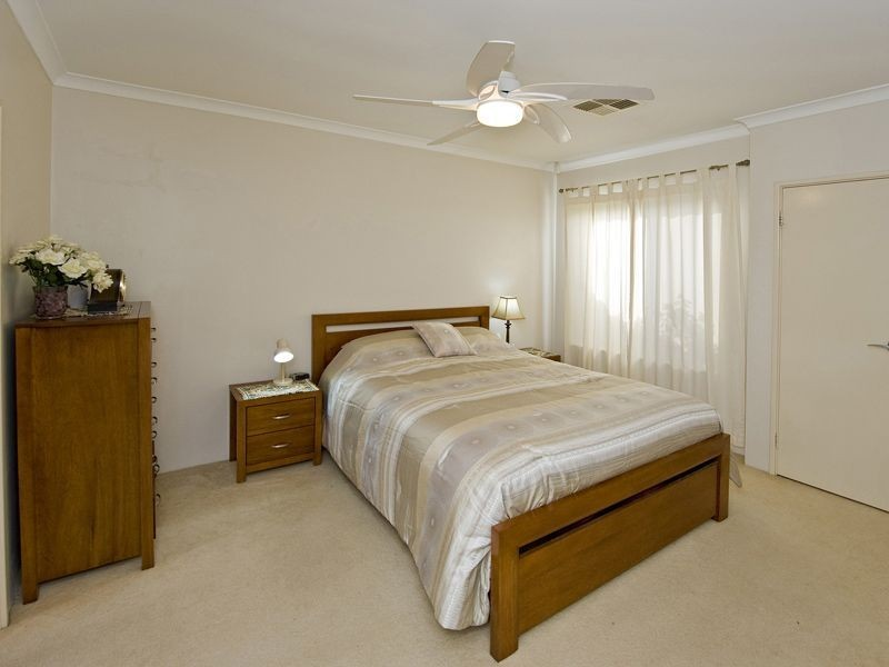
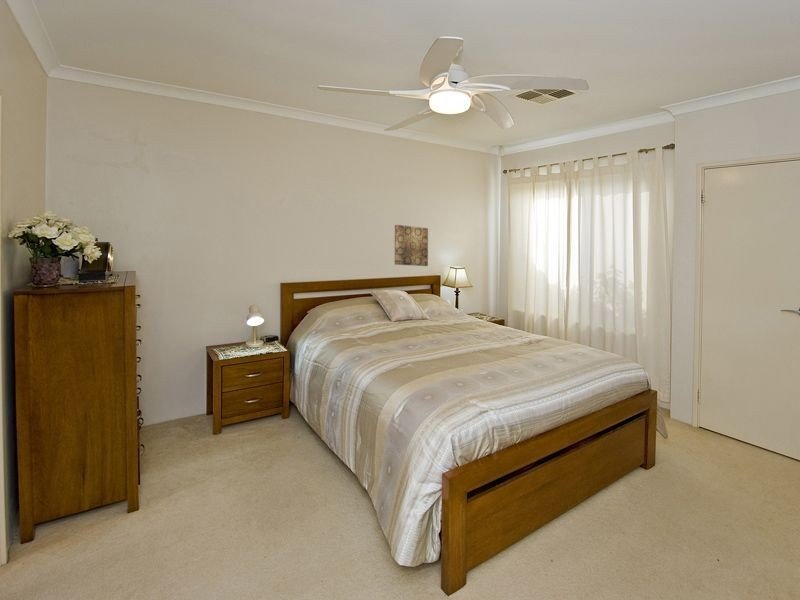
+ wall art (411, 246)
